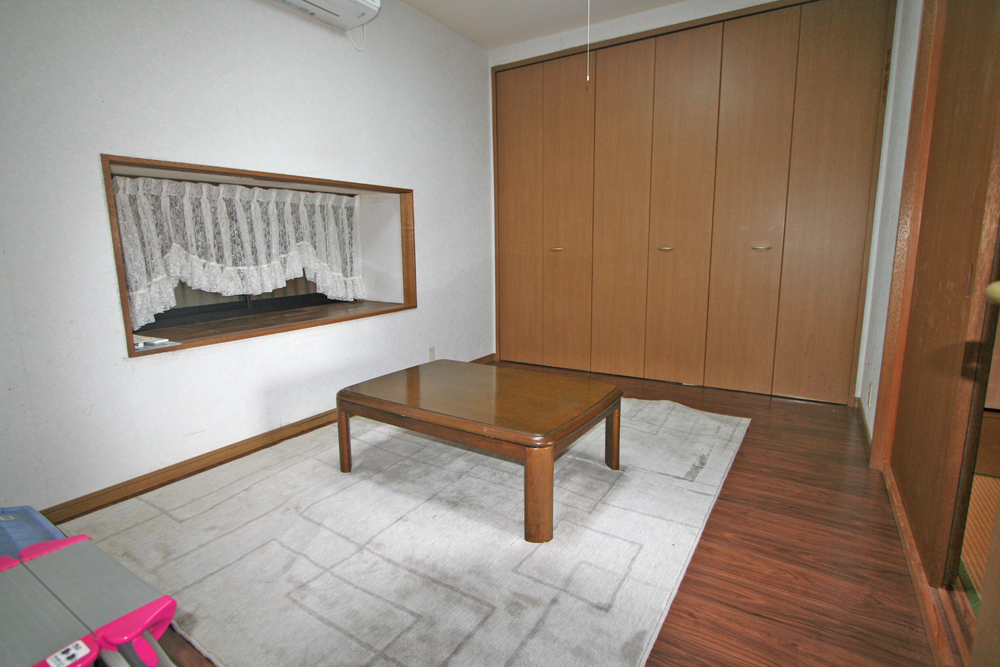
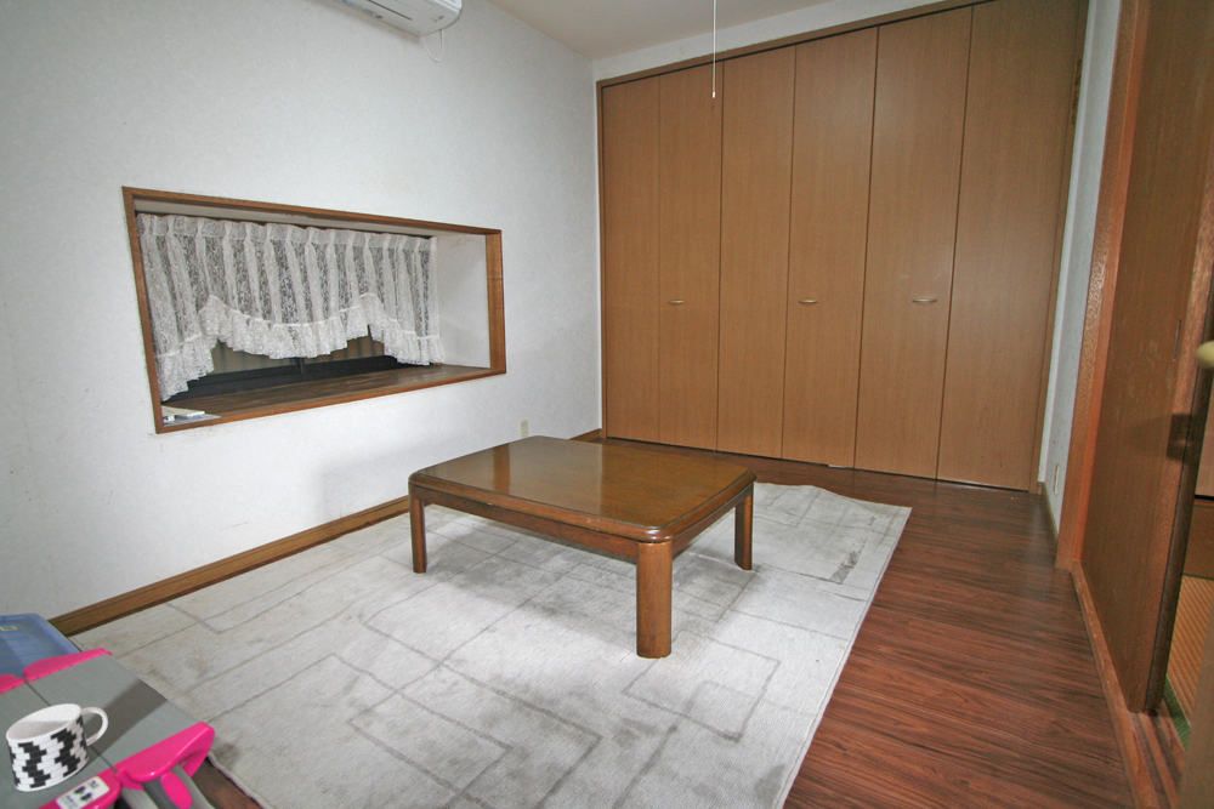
+ cup (61, 741)
